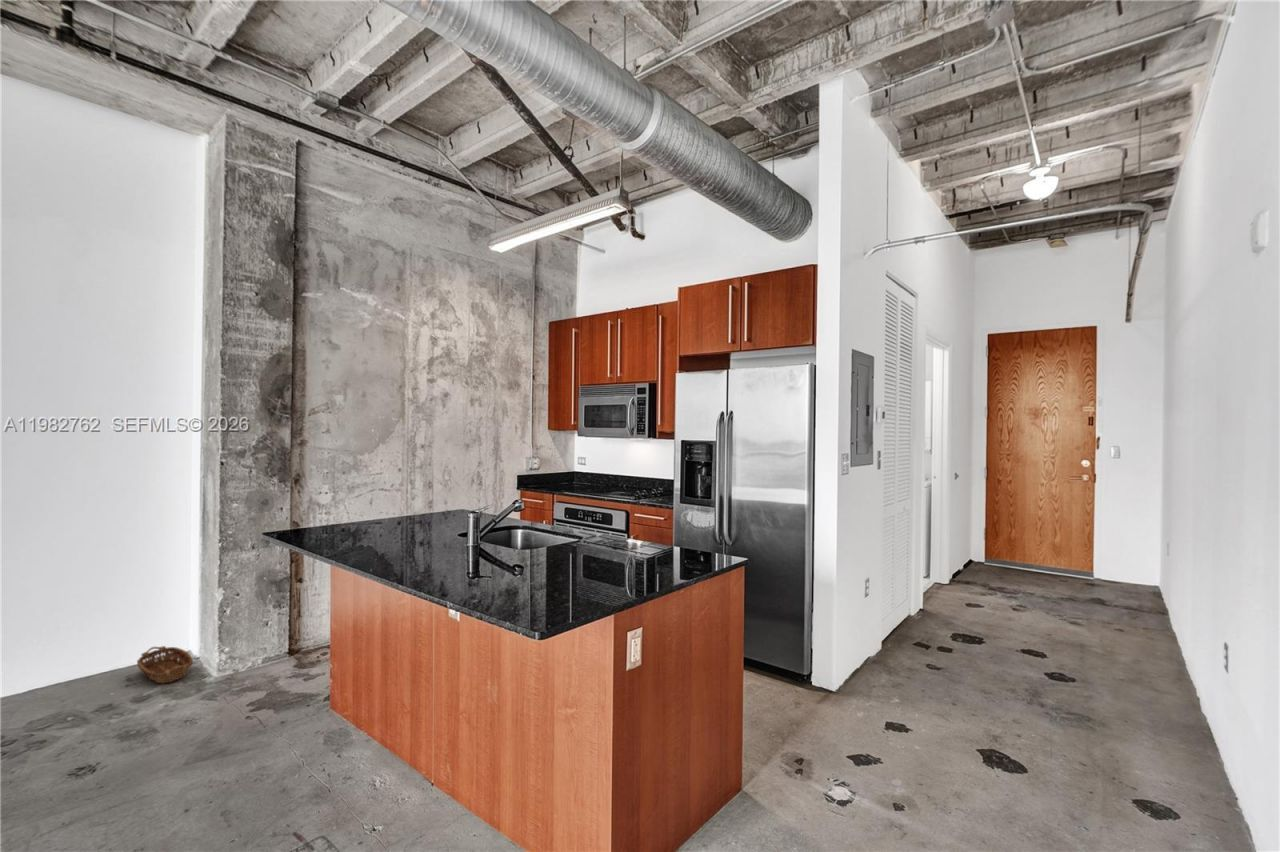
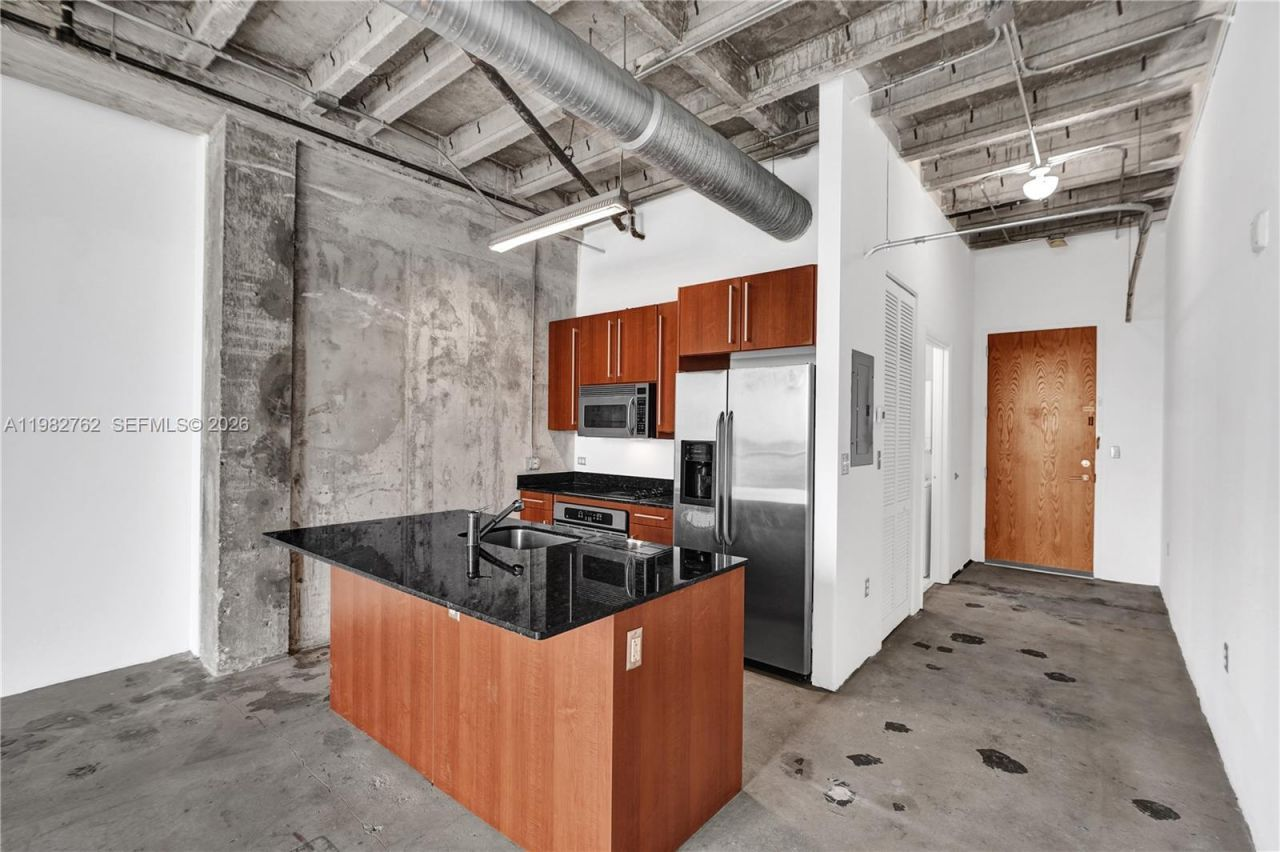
- basket (164, 661)
